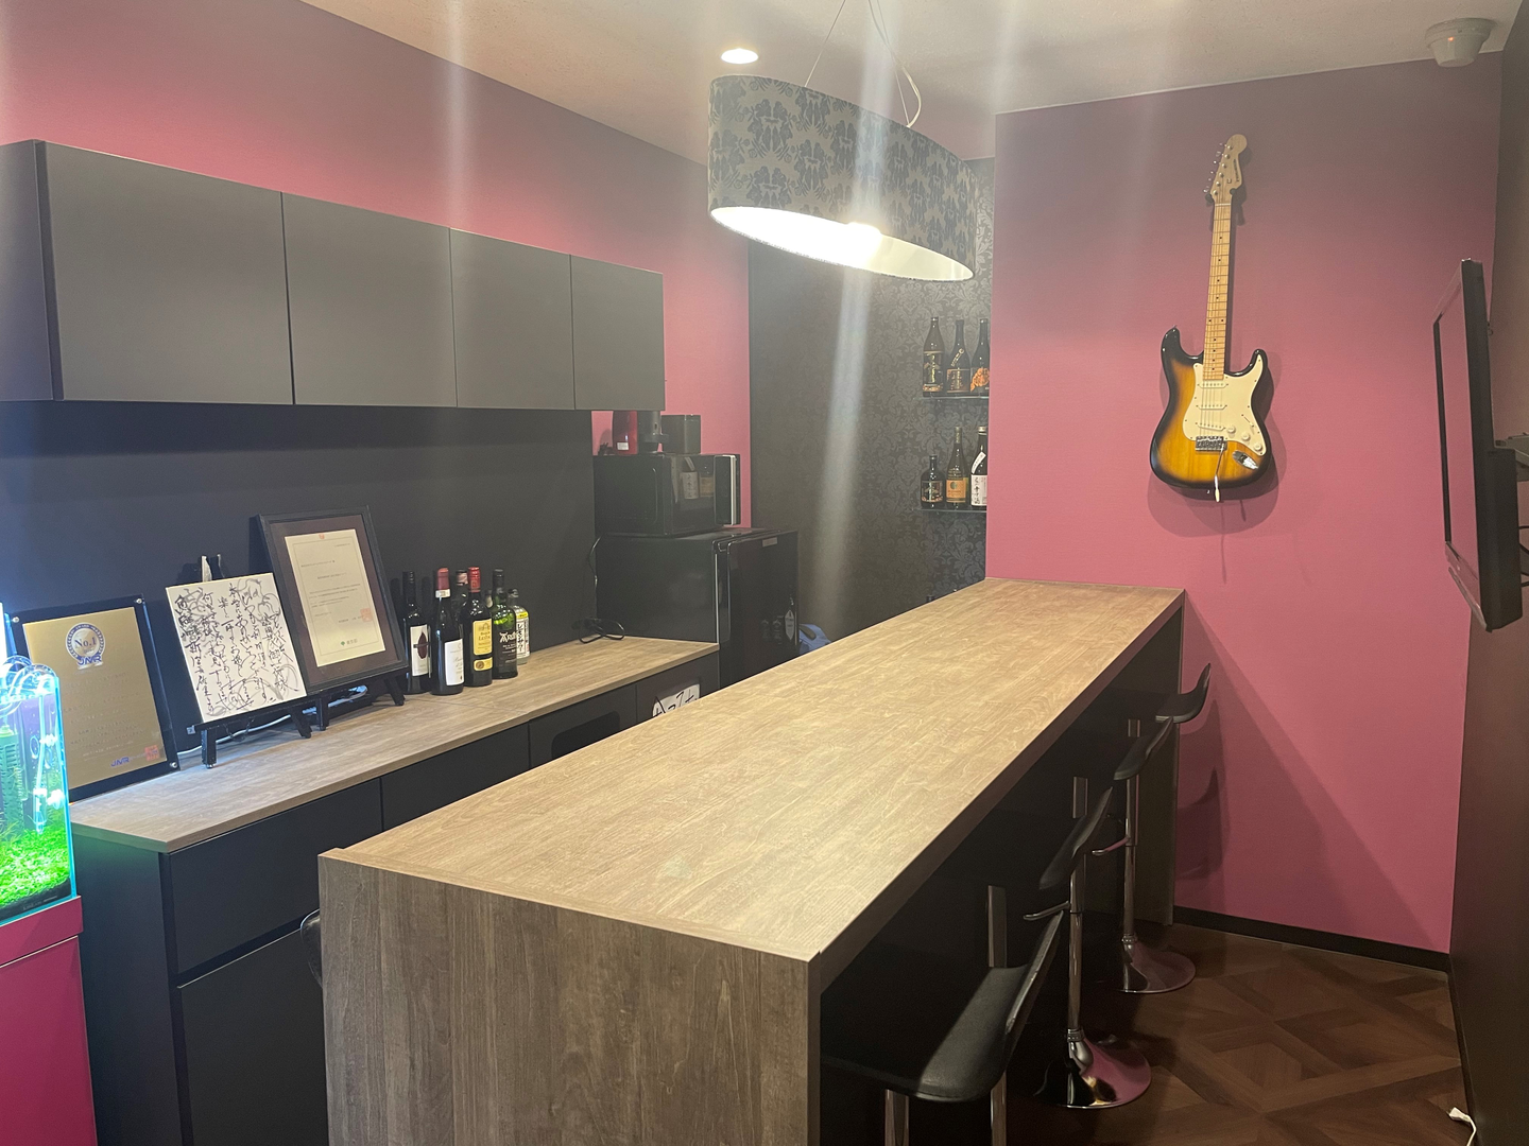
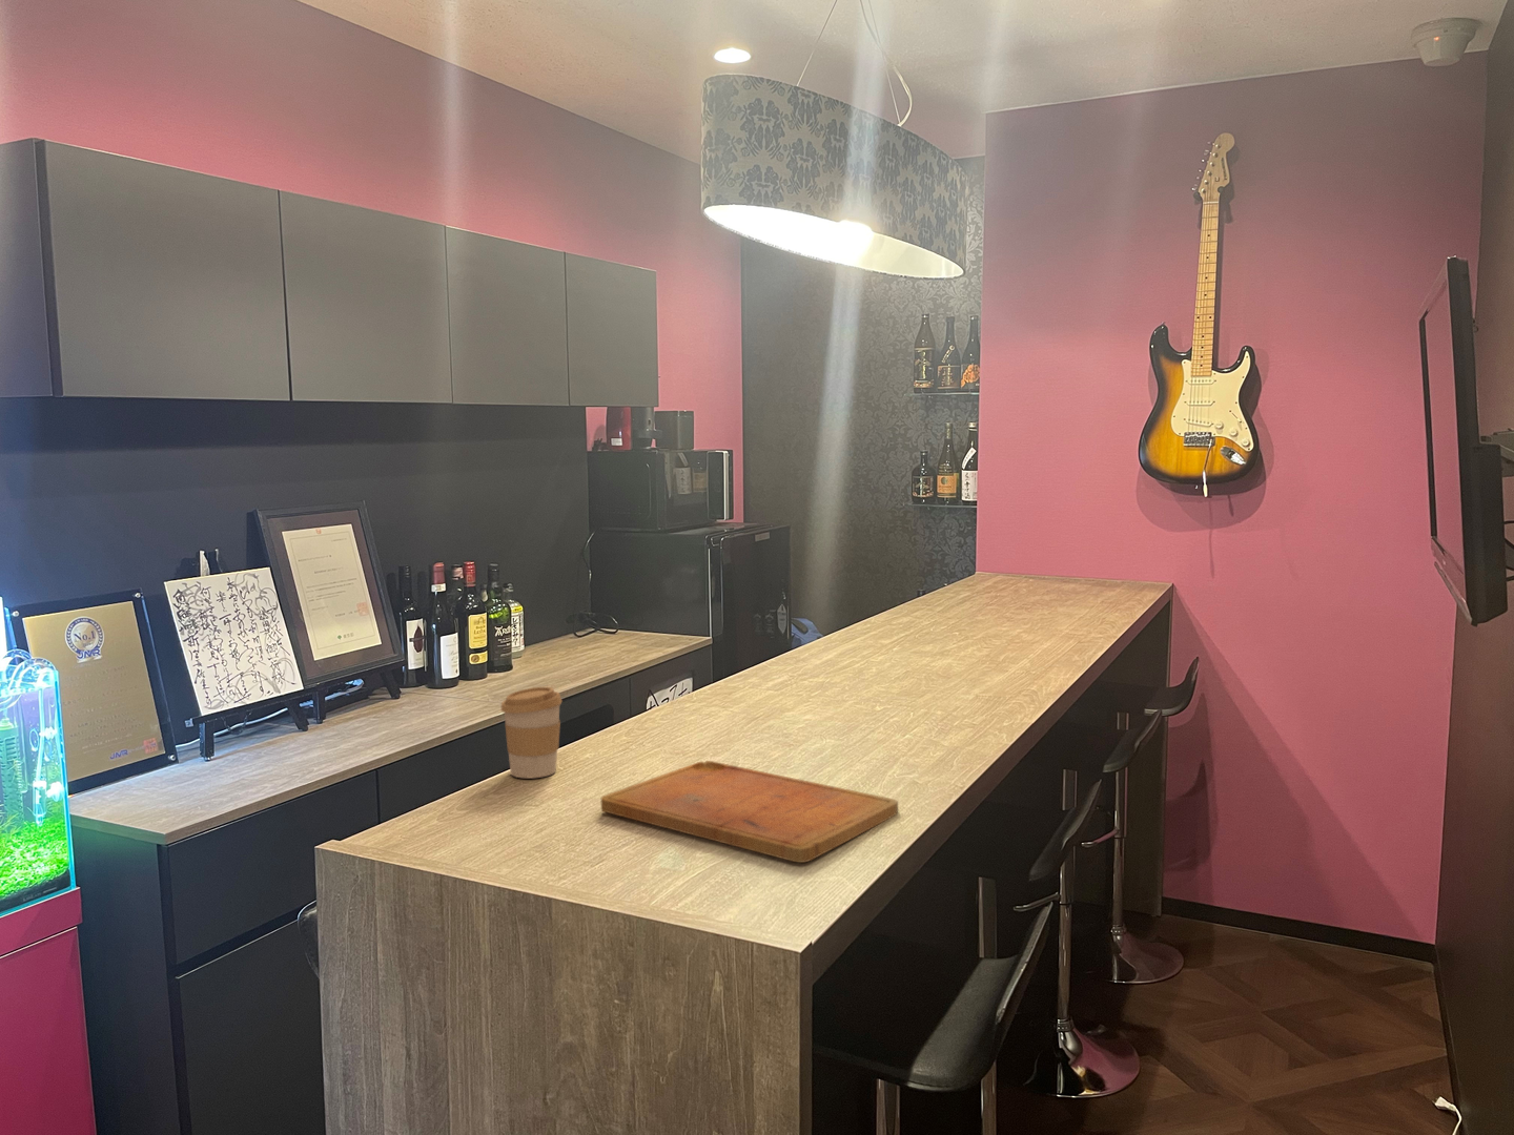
+ cutting board (747, 805)
+ coffee cup (532, 731)
